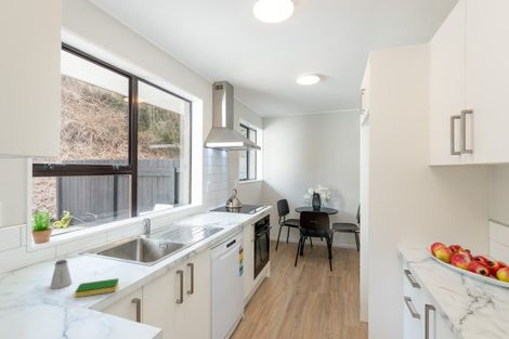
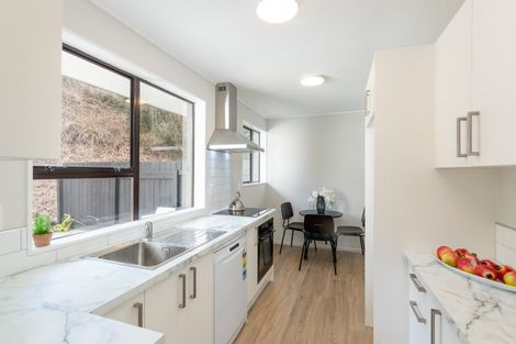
- dish sponge (97, 287)
- saltshaker (61, 272)
